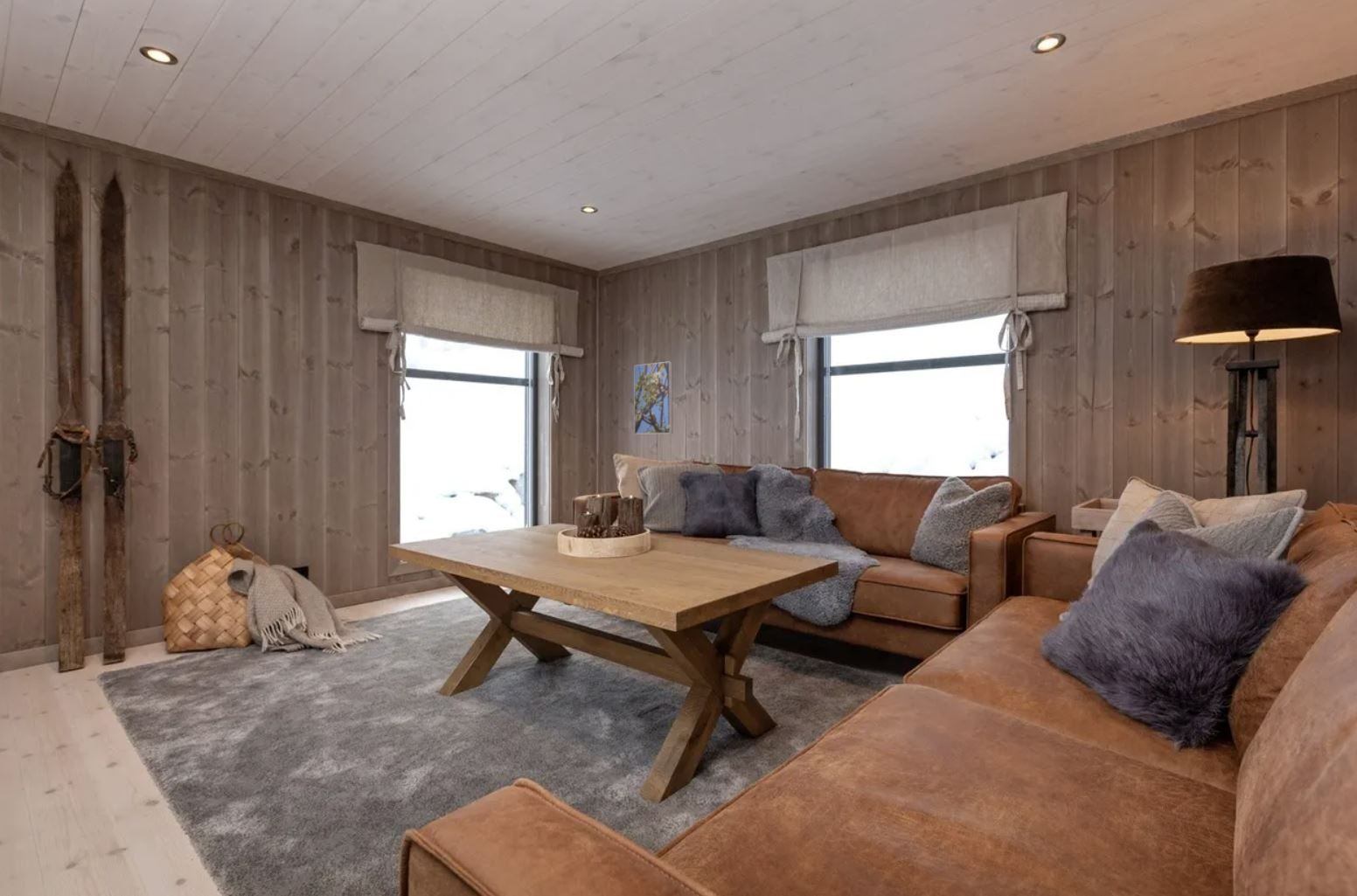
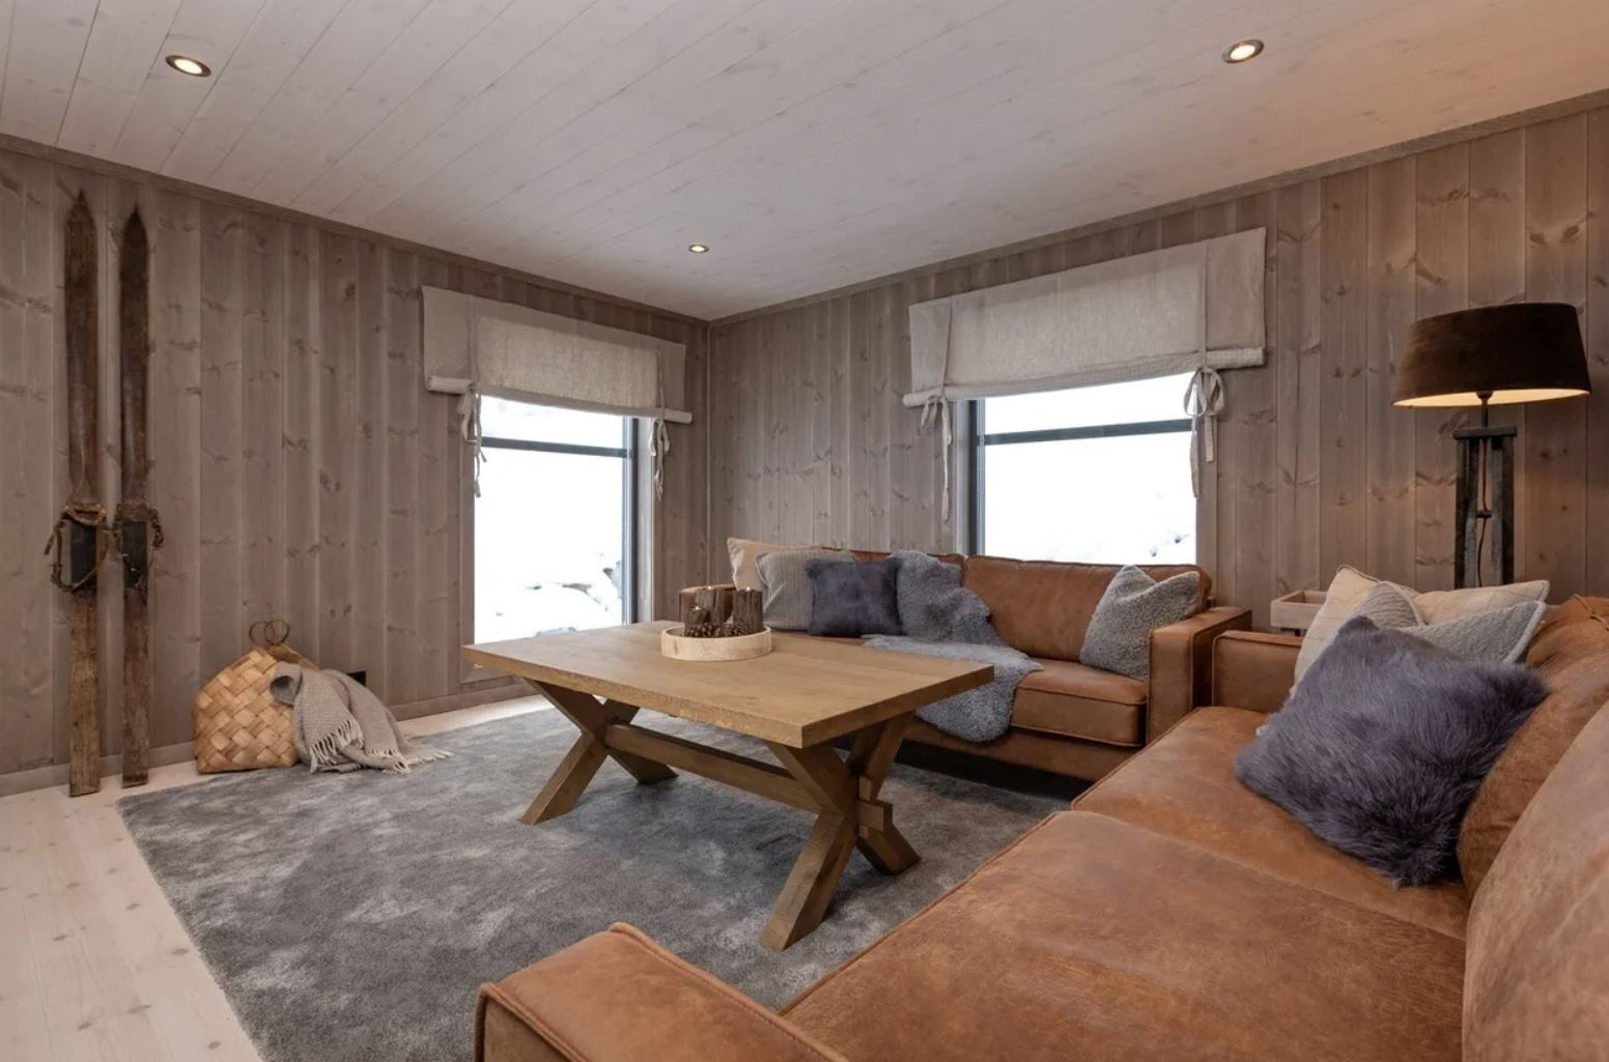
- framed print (652, 399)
